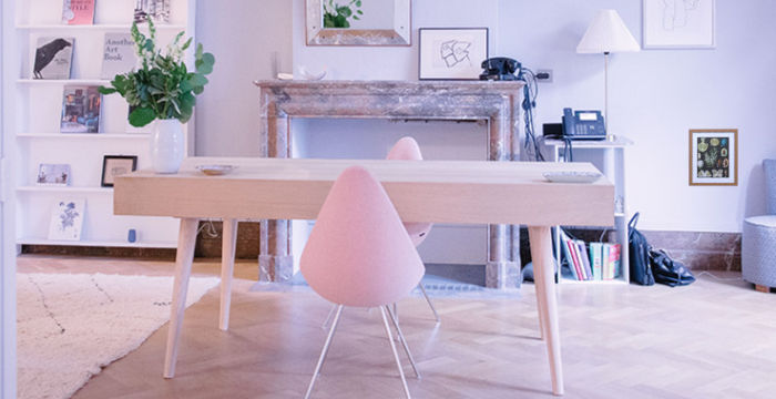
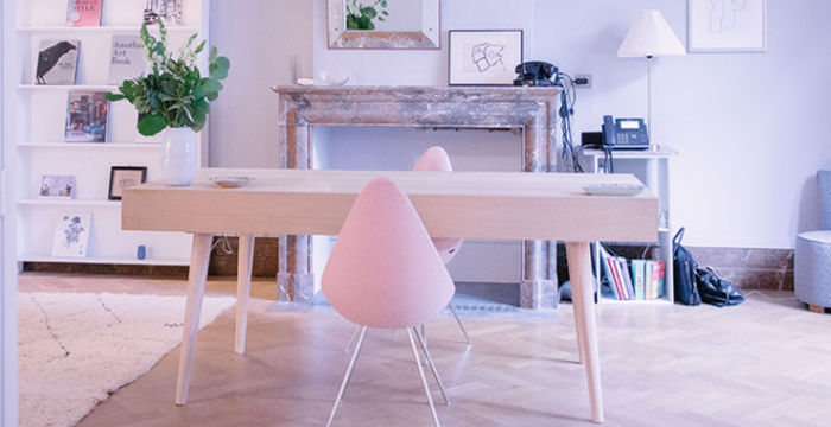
- wall art (713, 157)
